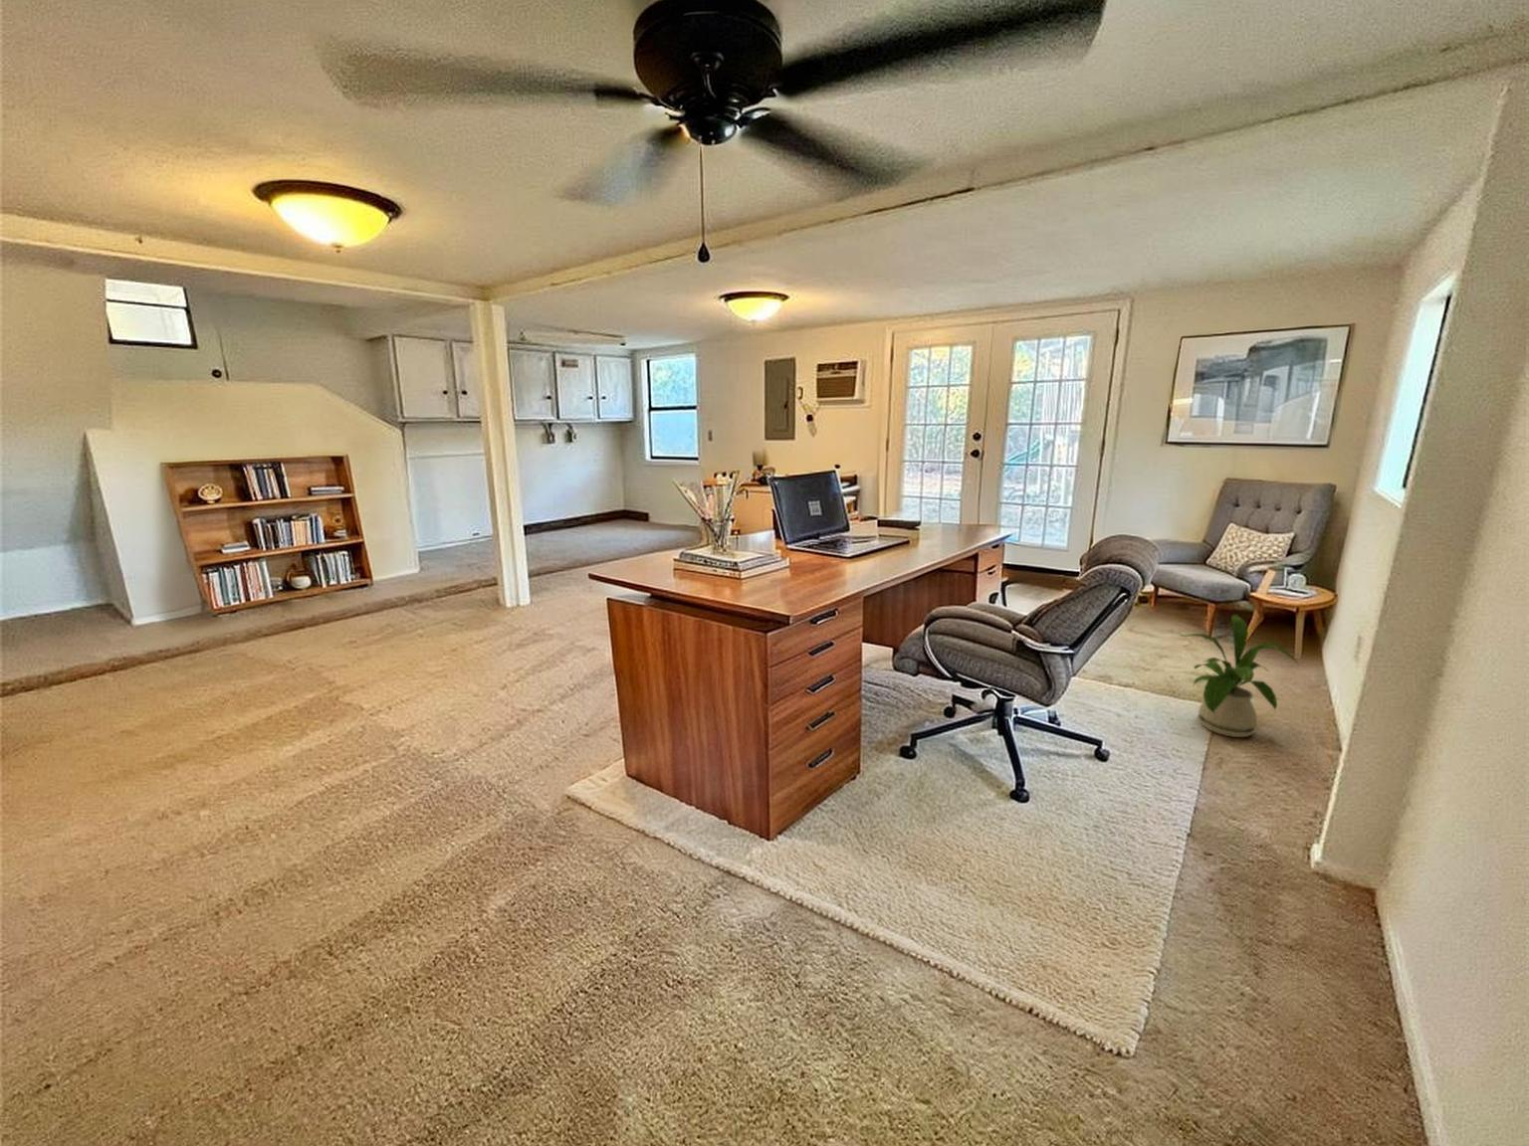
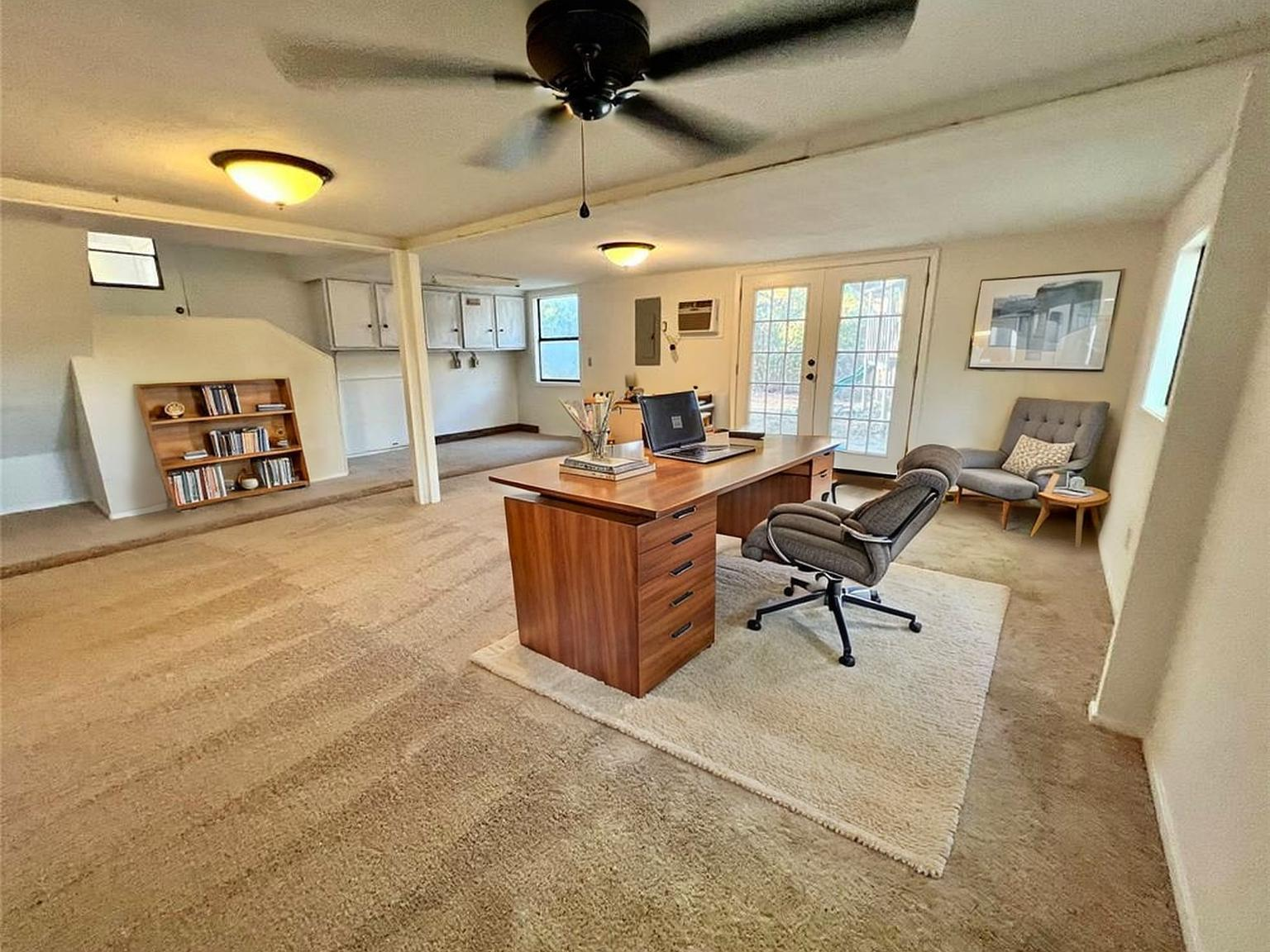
- house plant (1227, 679)
